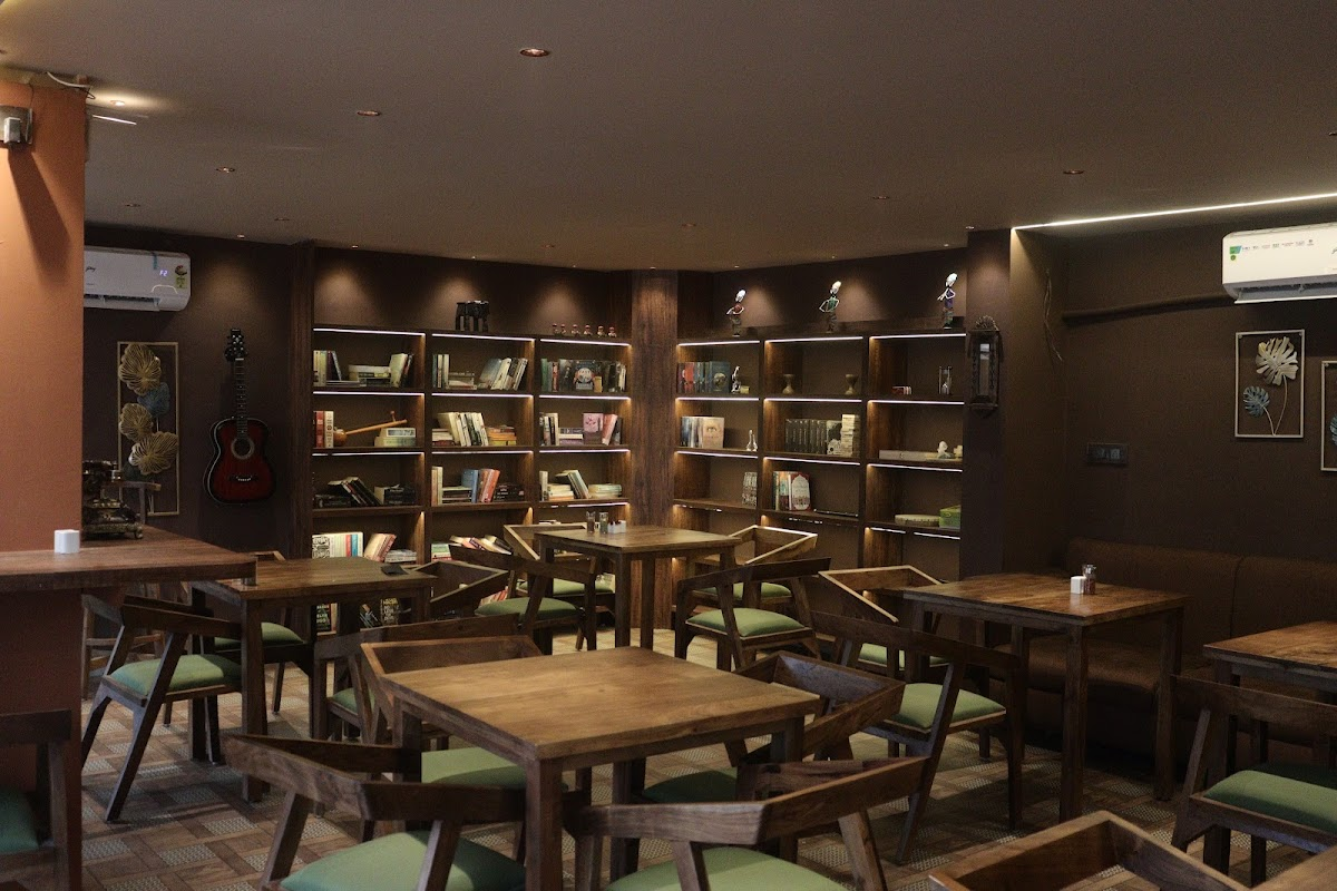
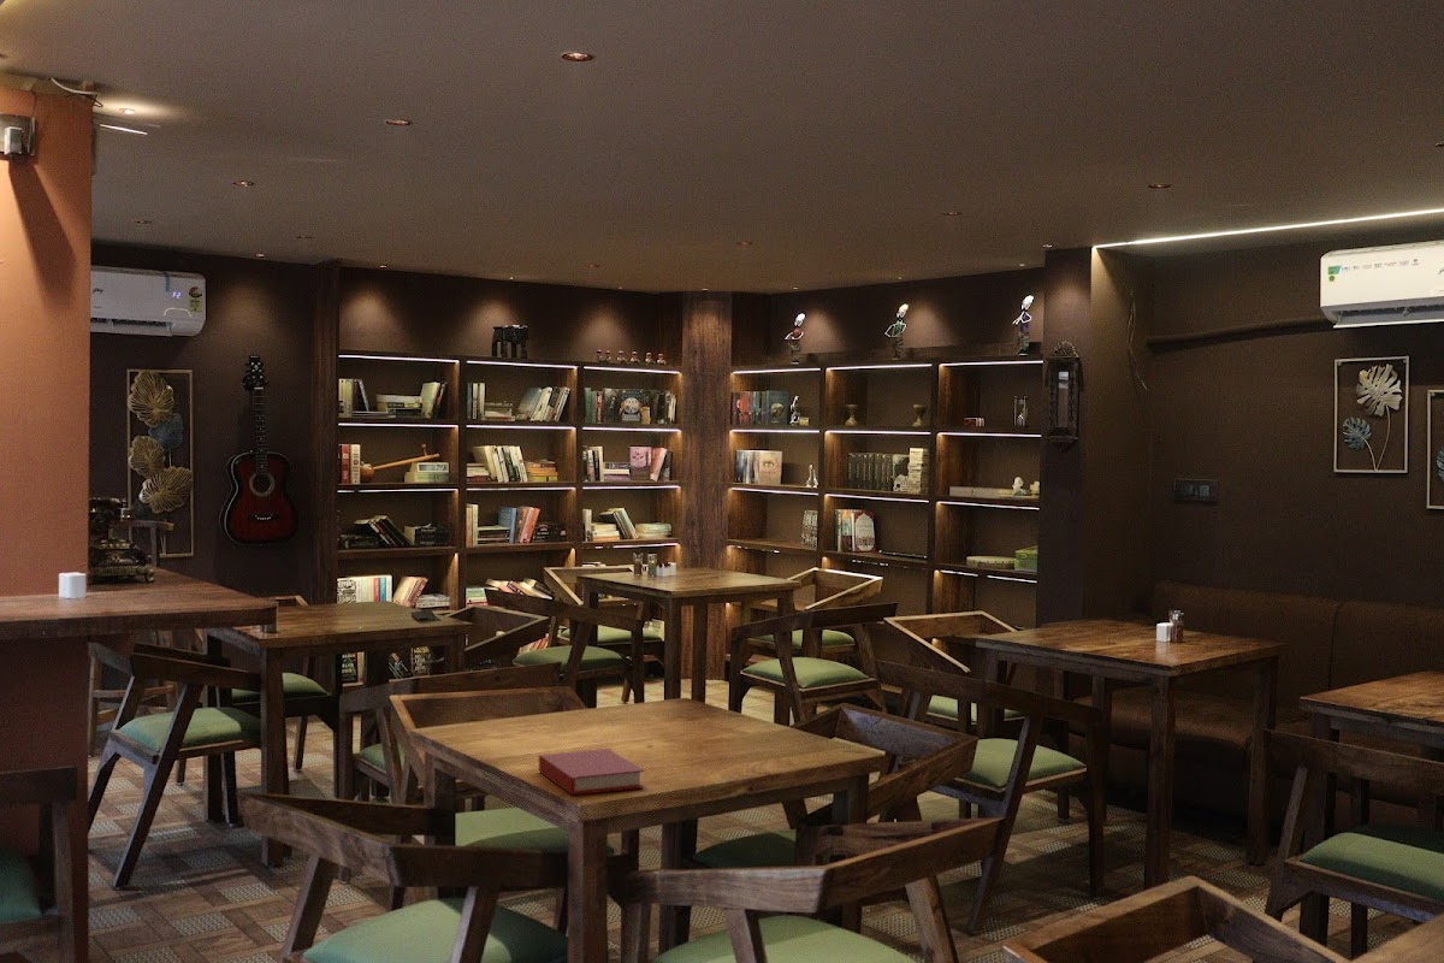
+ book (590, 770)
